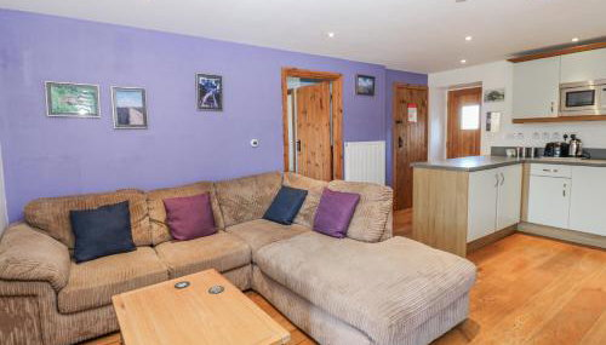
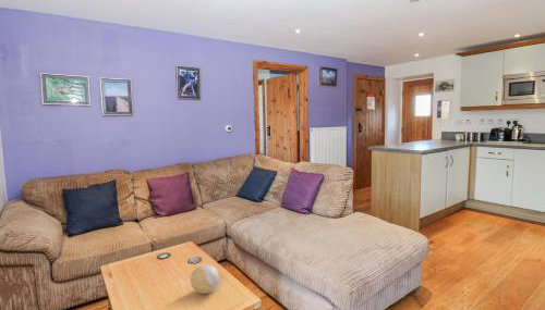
+ decorative ball (205, 278)
